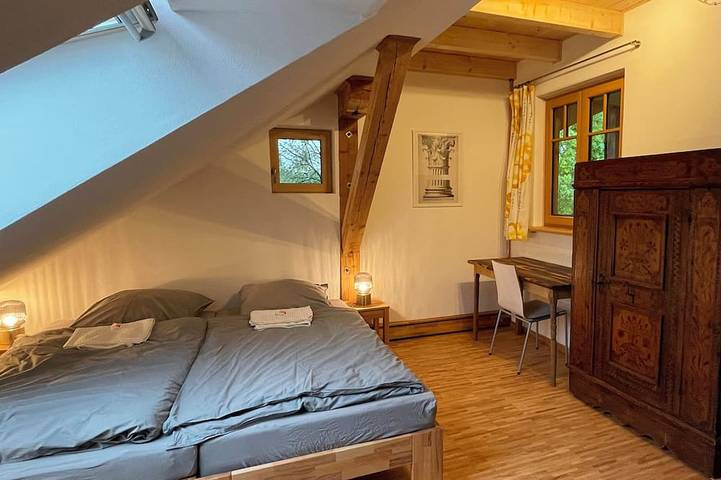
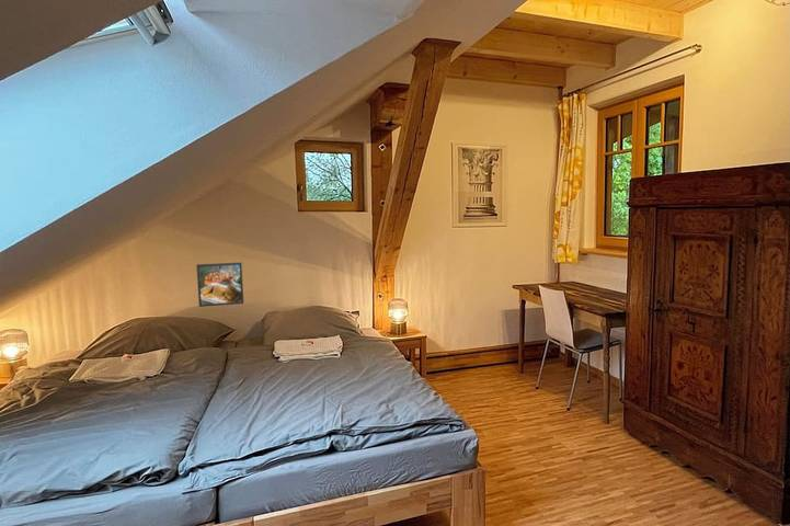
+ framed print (220, 284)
